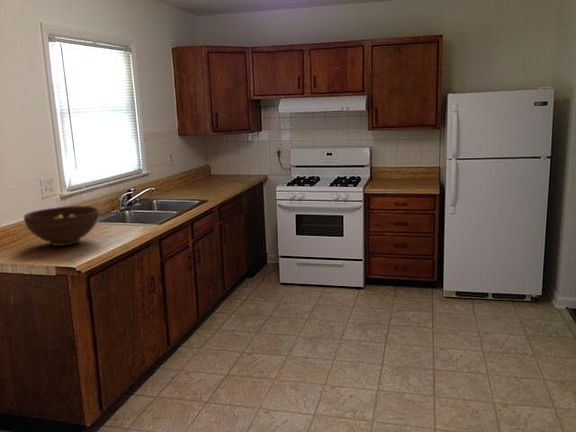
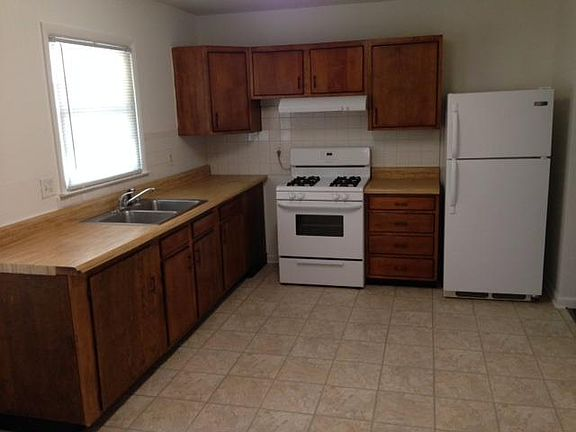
- fruit bowl (63, 227)
